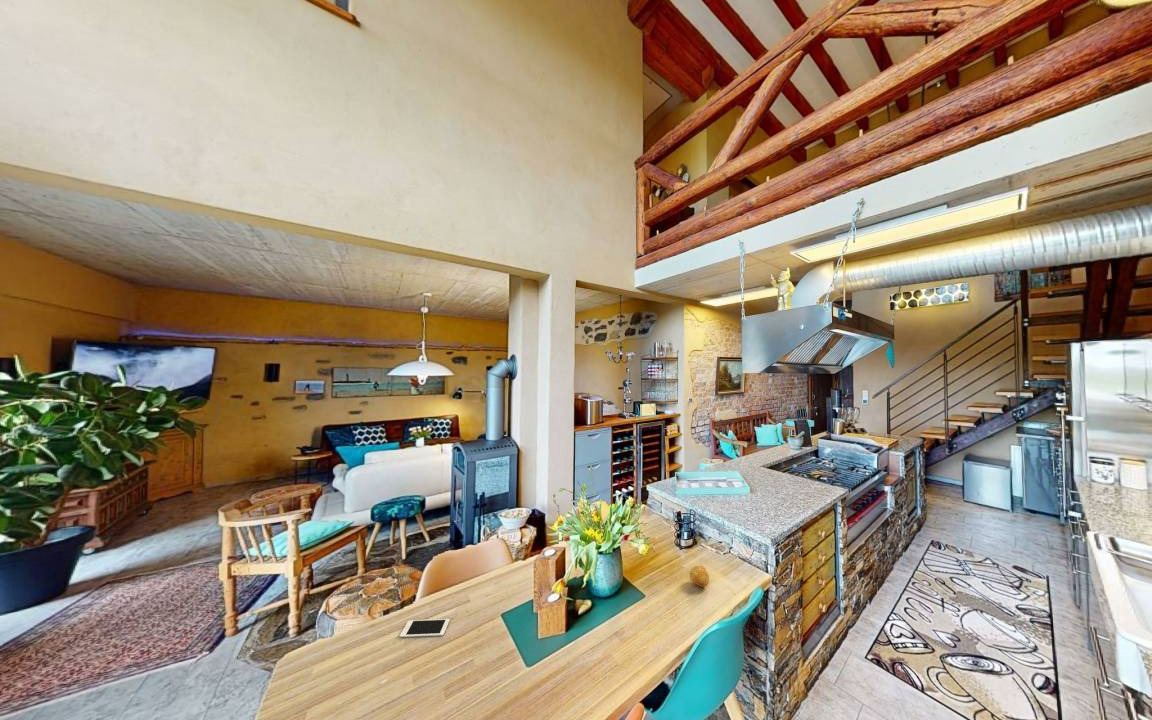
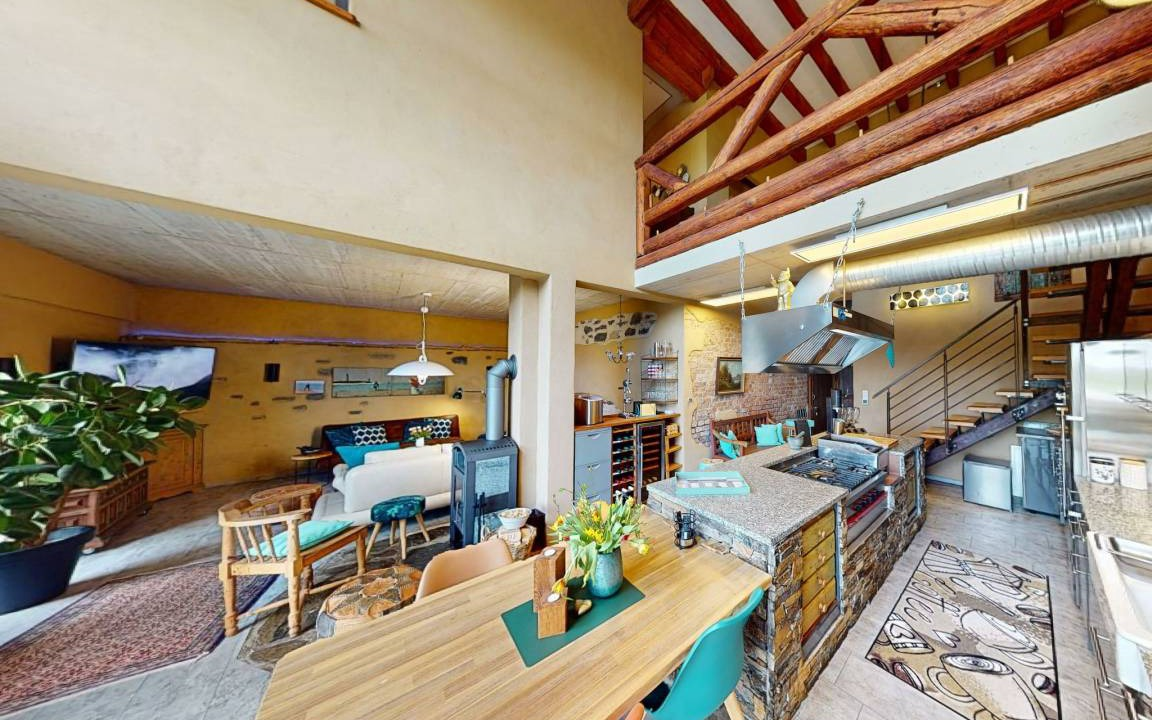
- cell phone (425, 627)
- fruit (699, 576)
